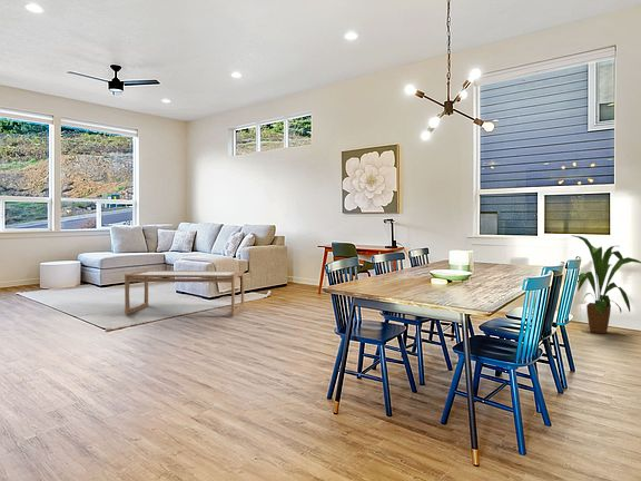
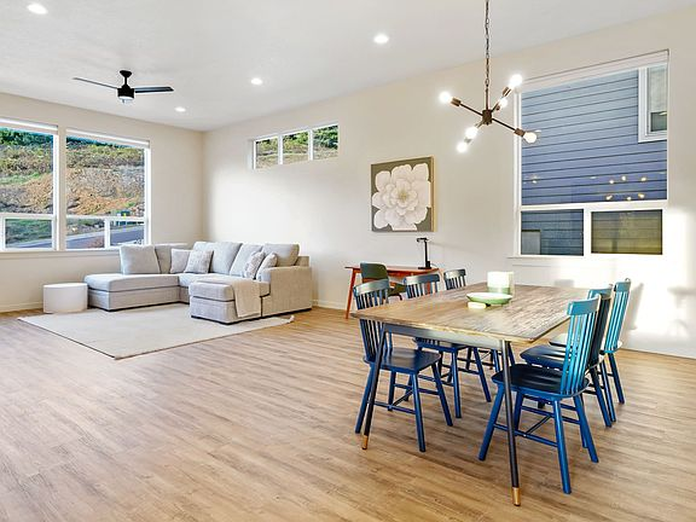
- house plant (609, 284)
- coffee table (187, 281)
